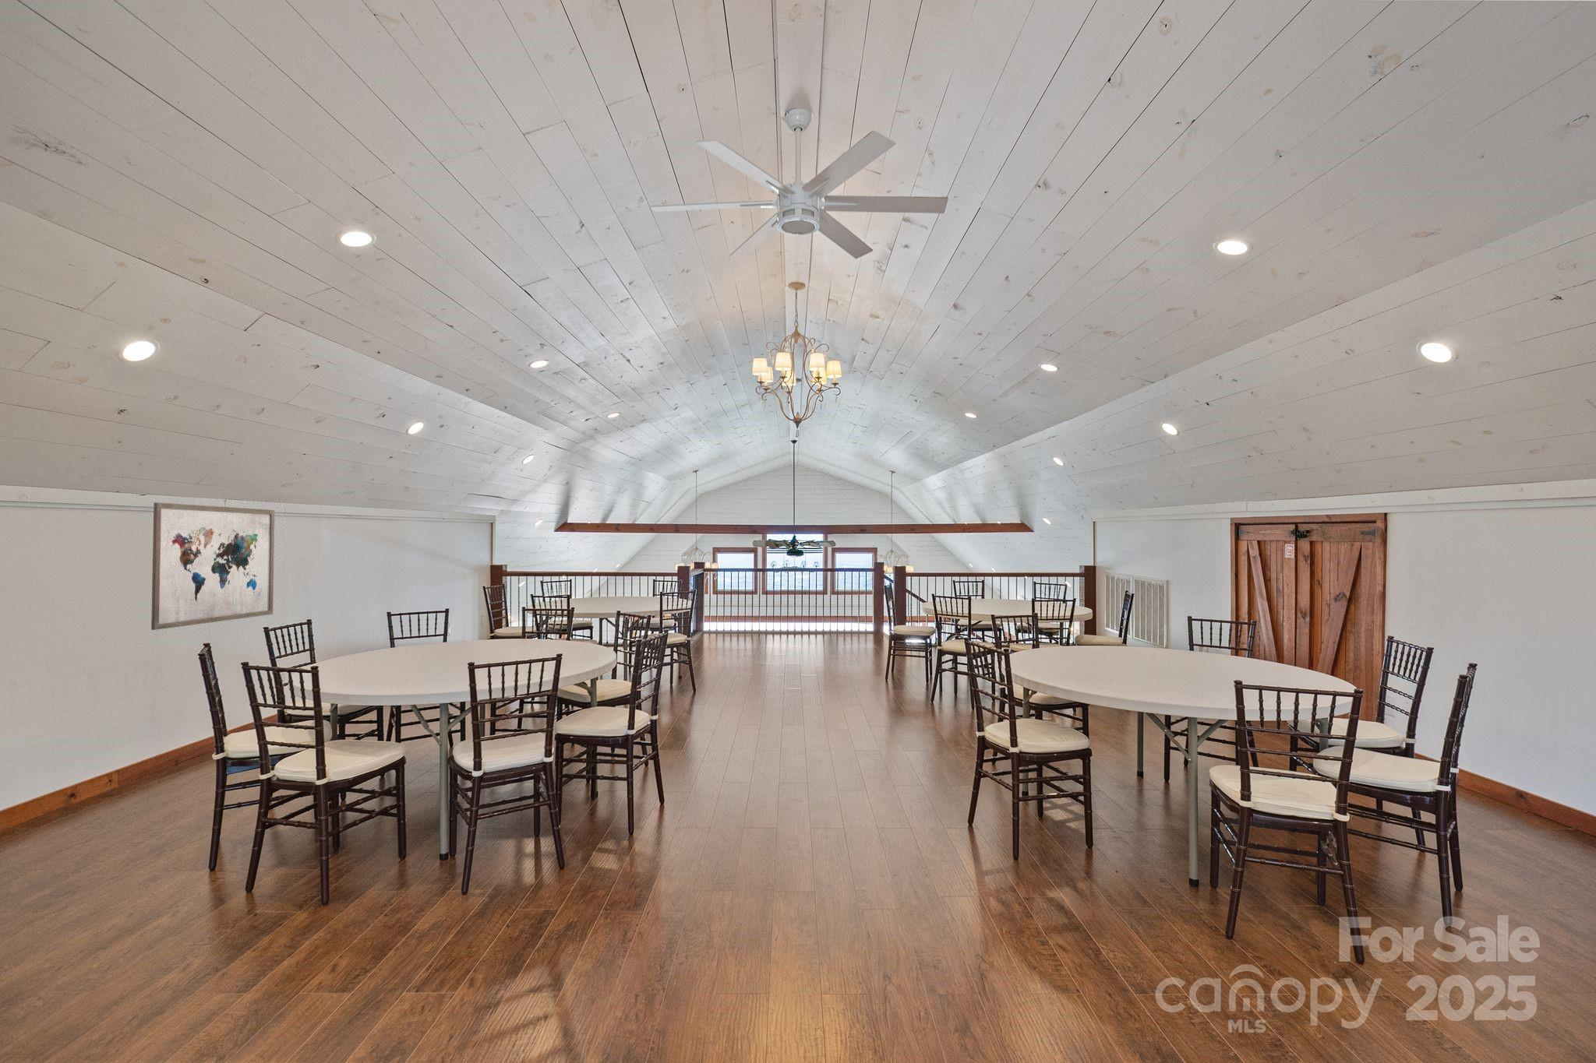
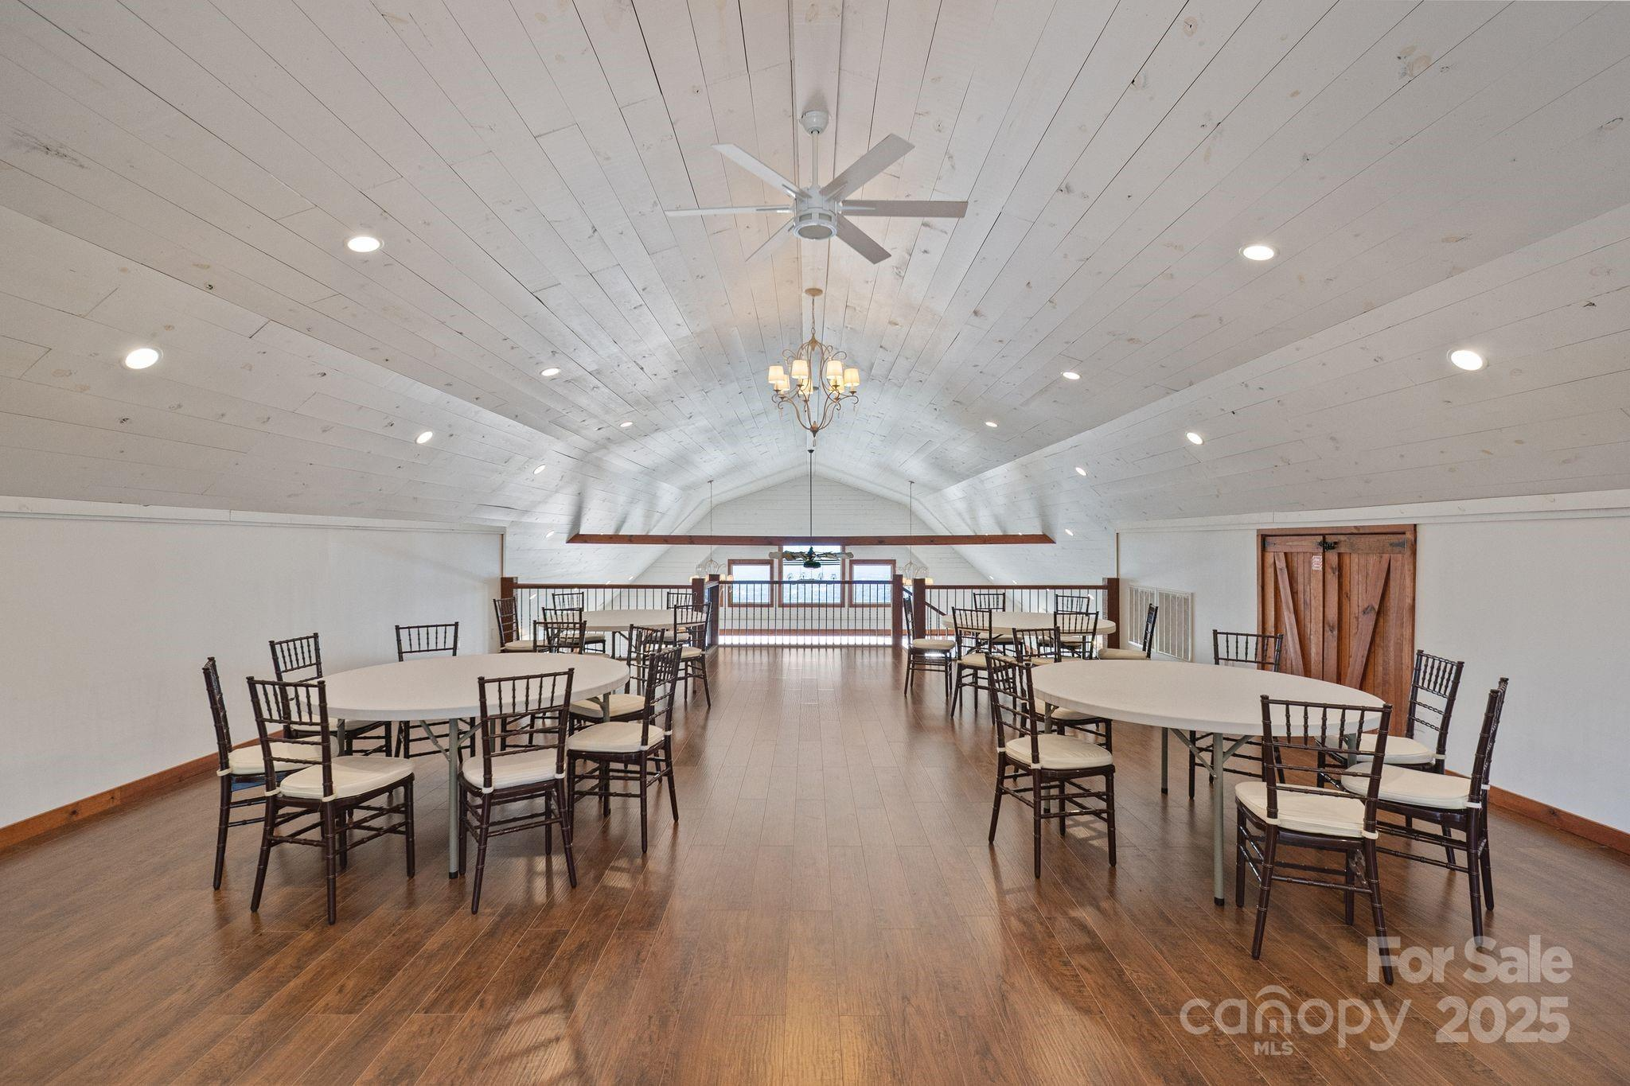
- wall art (220, 564)
